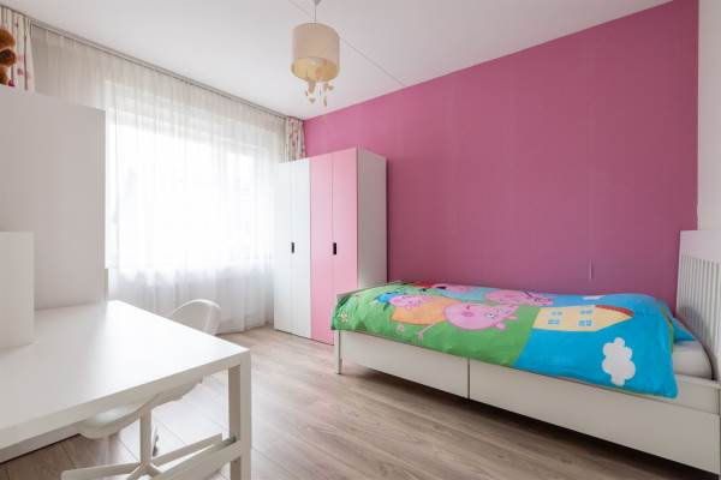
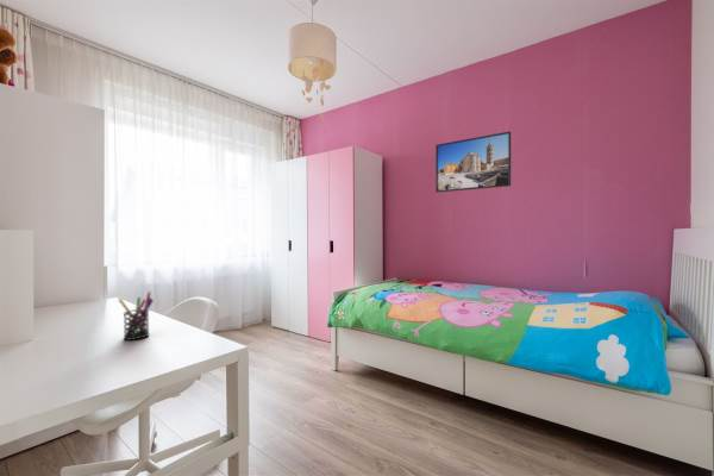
+ pen holder (138, 314)
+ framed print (470, 163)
